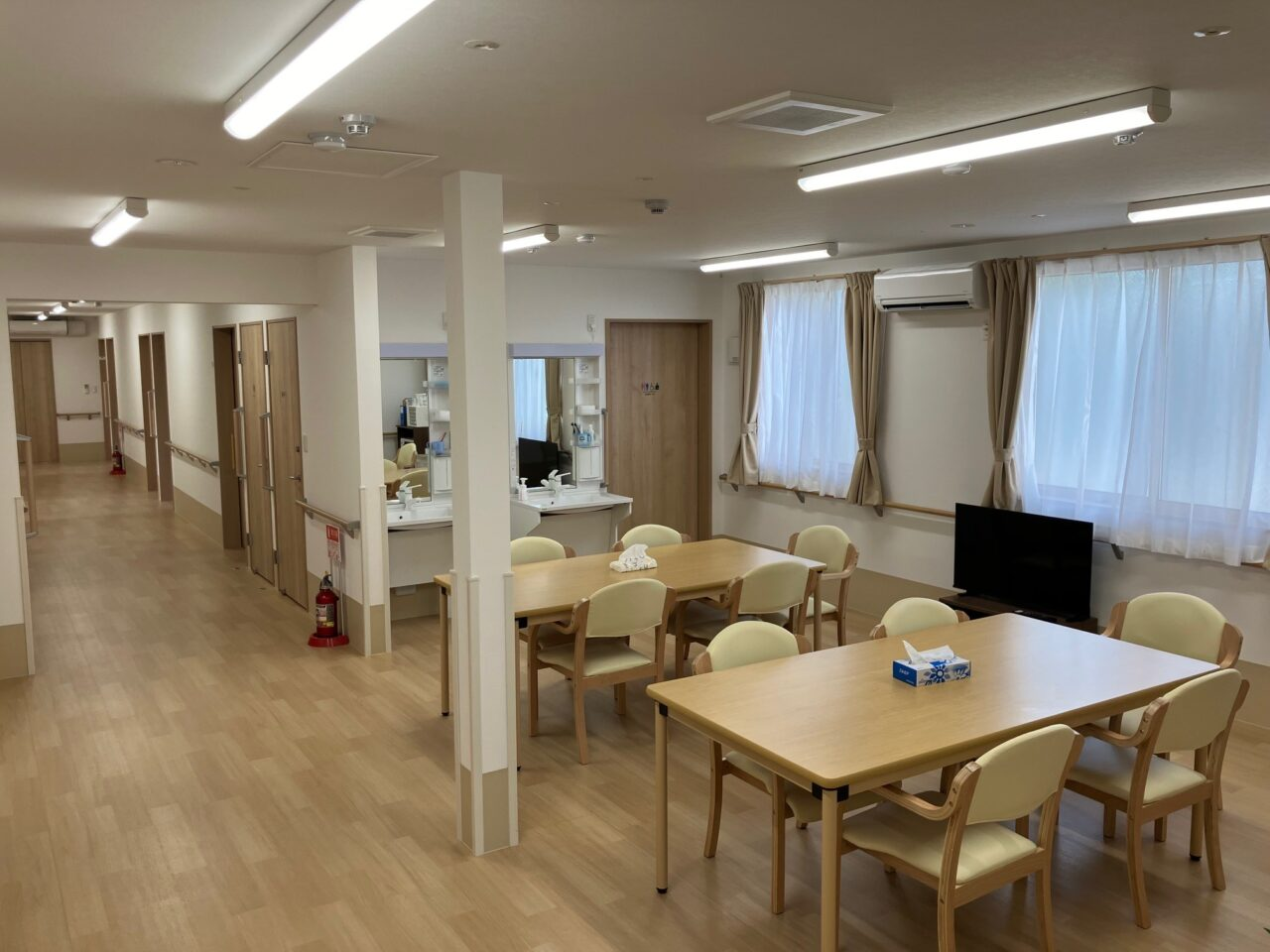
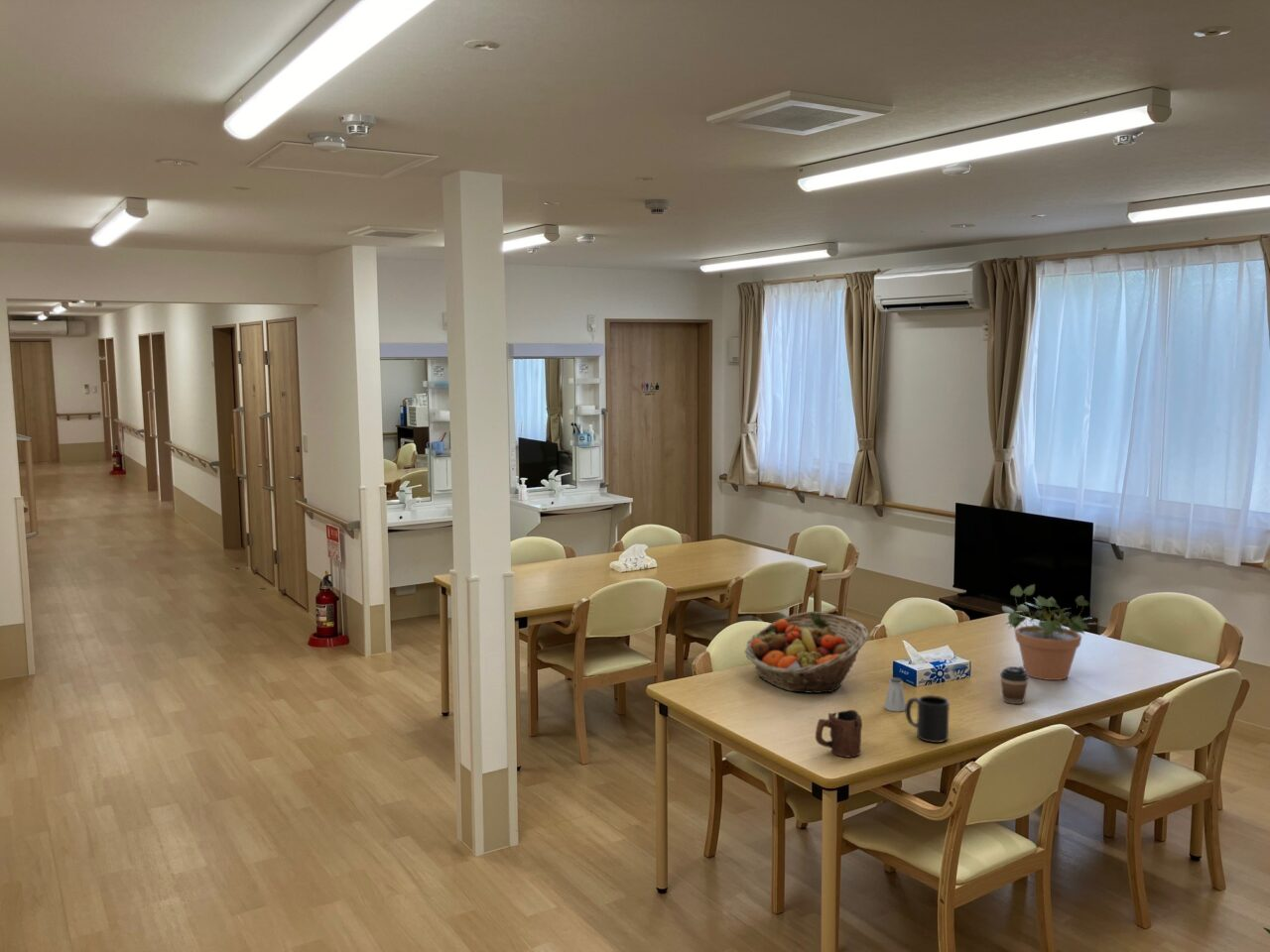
+ coffee cup (1014, 683)
+ saltshaker (895, 693)
+ fruit basket (805, 651)
+ mug (836, 734)
+ potted plant (1041, 632)
+ mug (927, 717)
